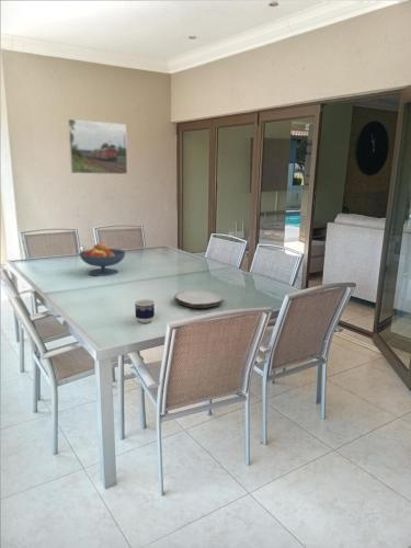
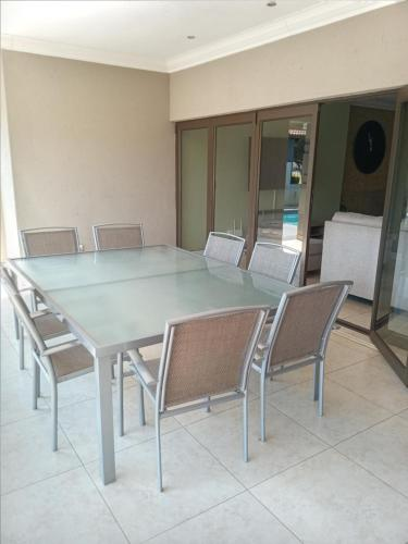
- fruit bowl (102, 259)
- cup (144, 310)
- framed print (99, 148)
- plate (198, 298)
